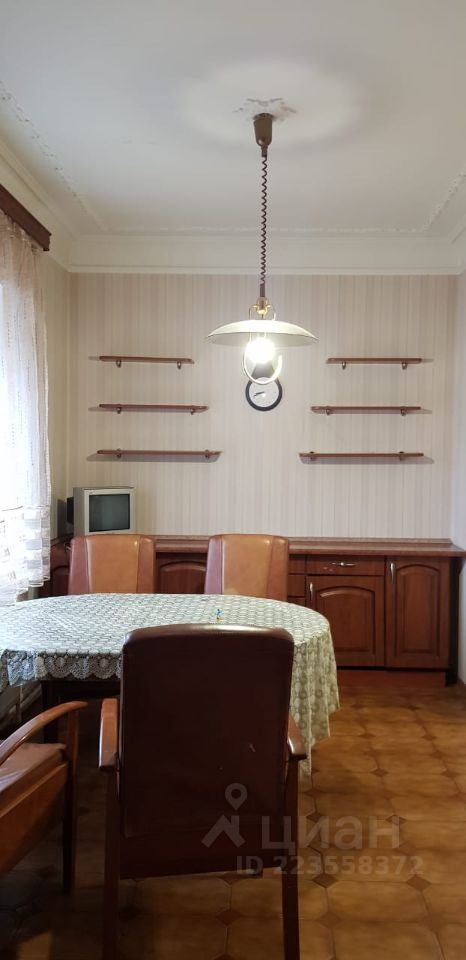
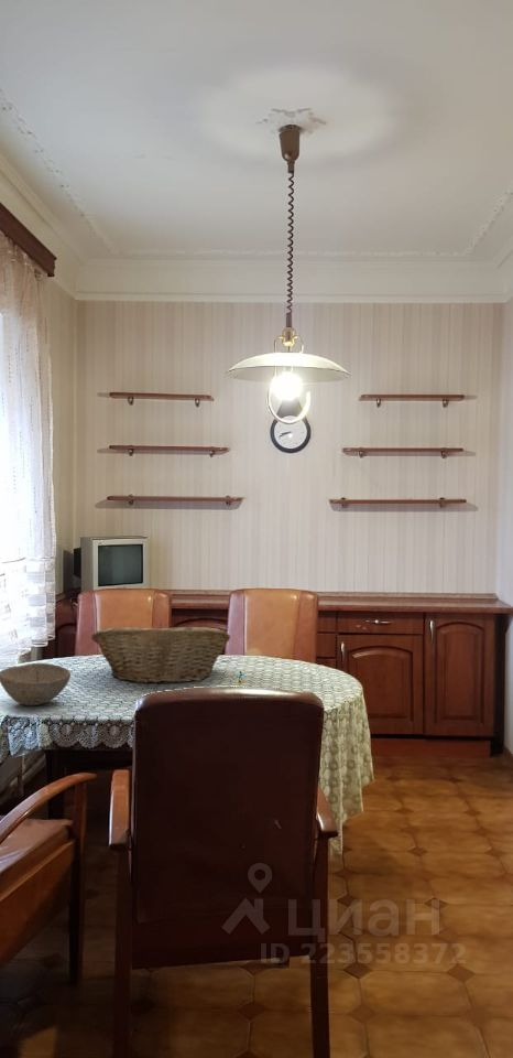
+ bowl (35, 685)
+ fruit basket (161, 647)
